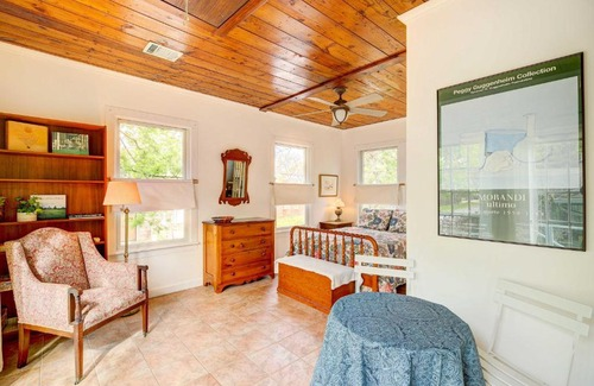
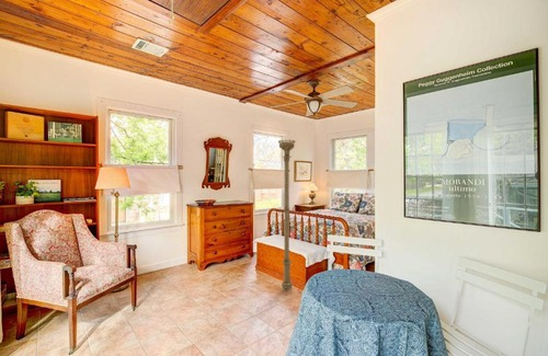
+ floor lamp (286, 215)
